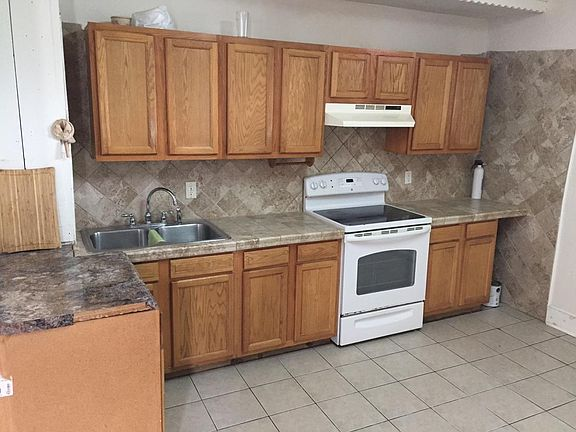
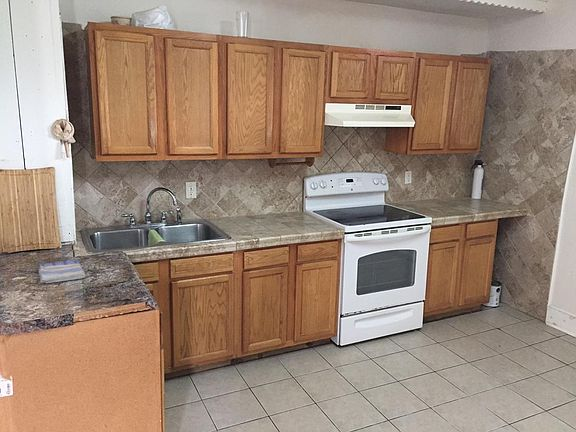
+ dish towel (61, 270)
